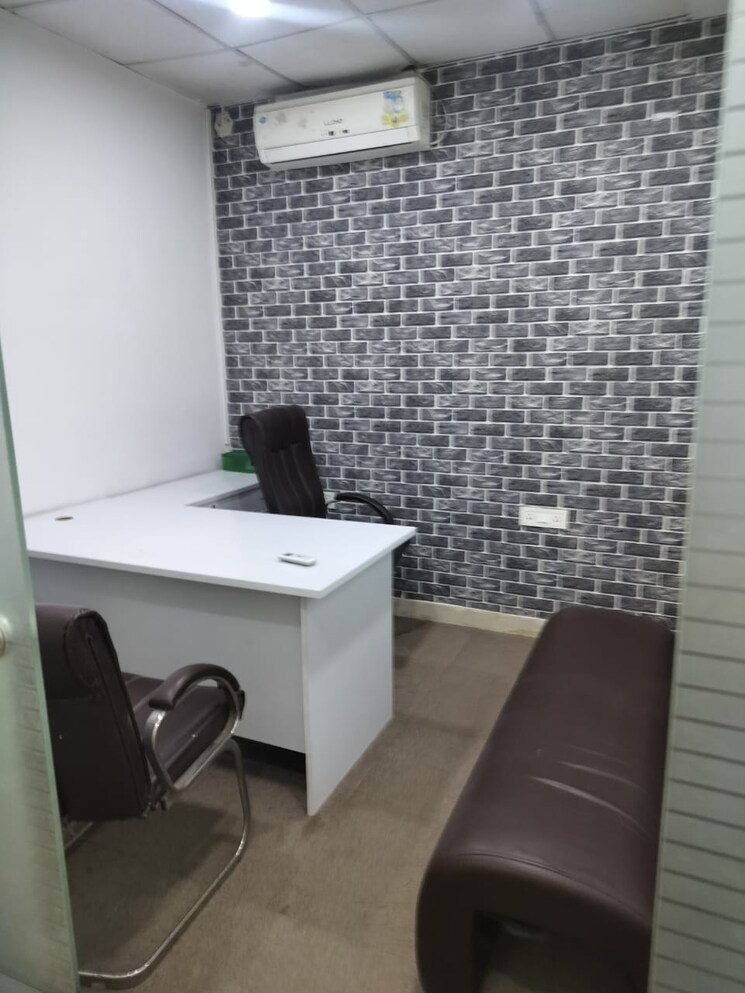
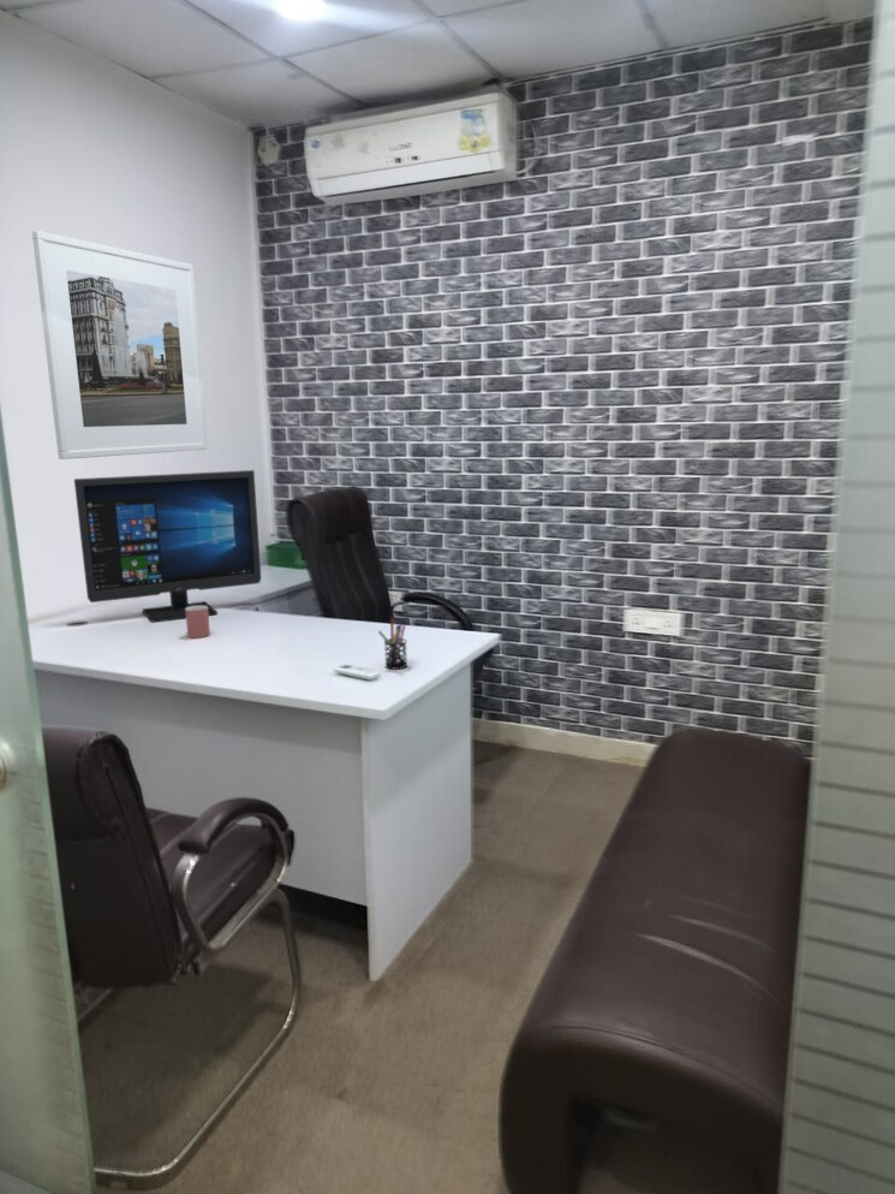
+ computer monitor (174, 545)
+ pen holder (392, 643)
+ cup (196, 620)
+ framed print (131, 354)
